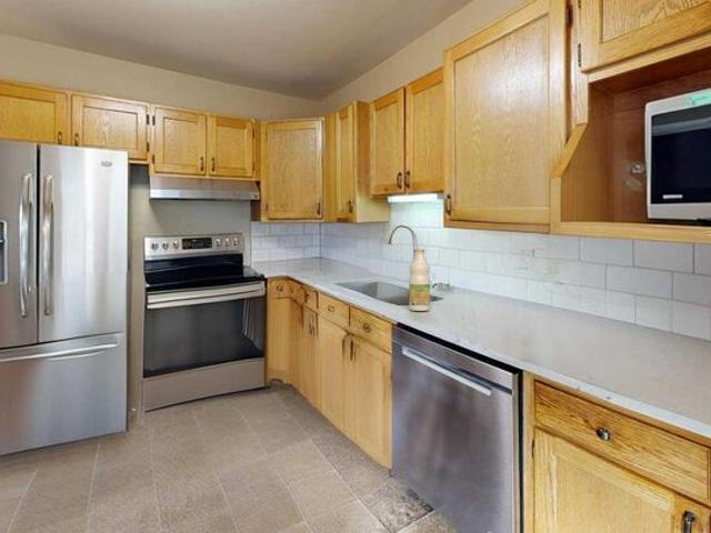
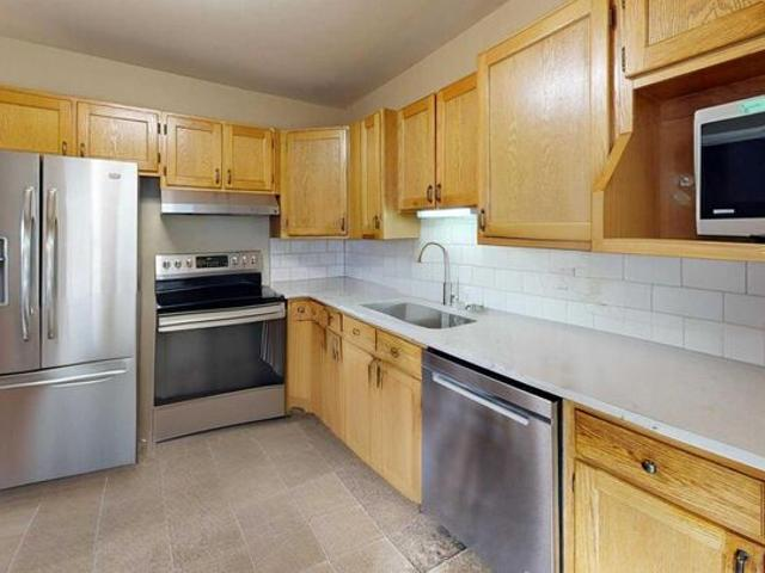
- bottle (419, 279)
